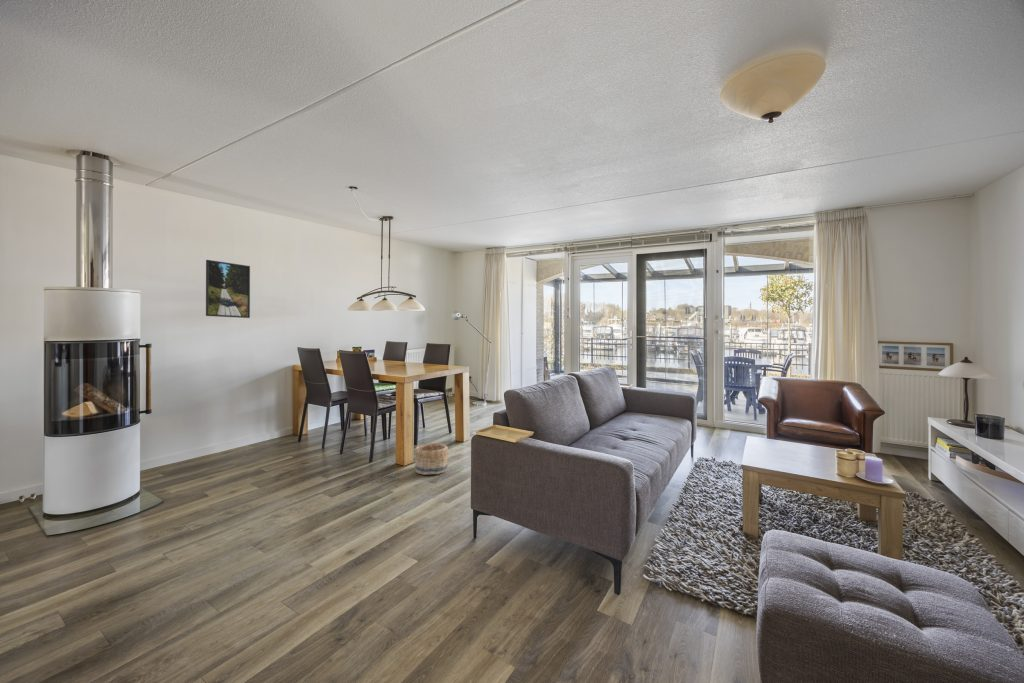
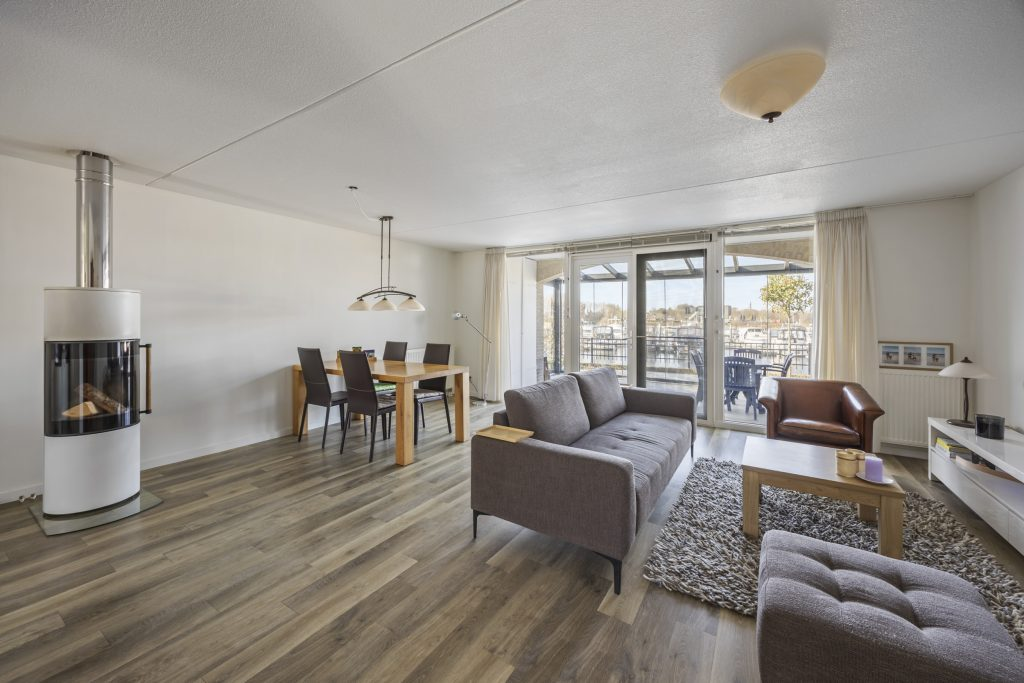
- basket (431, 458)
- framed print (228, 290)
